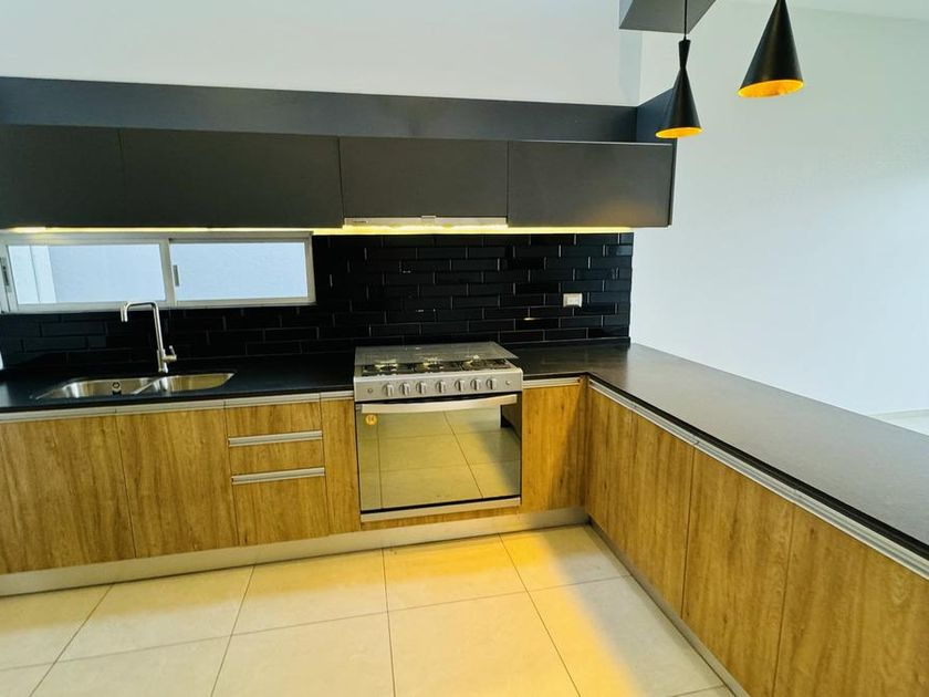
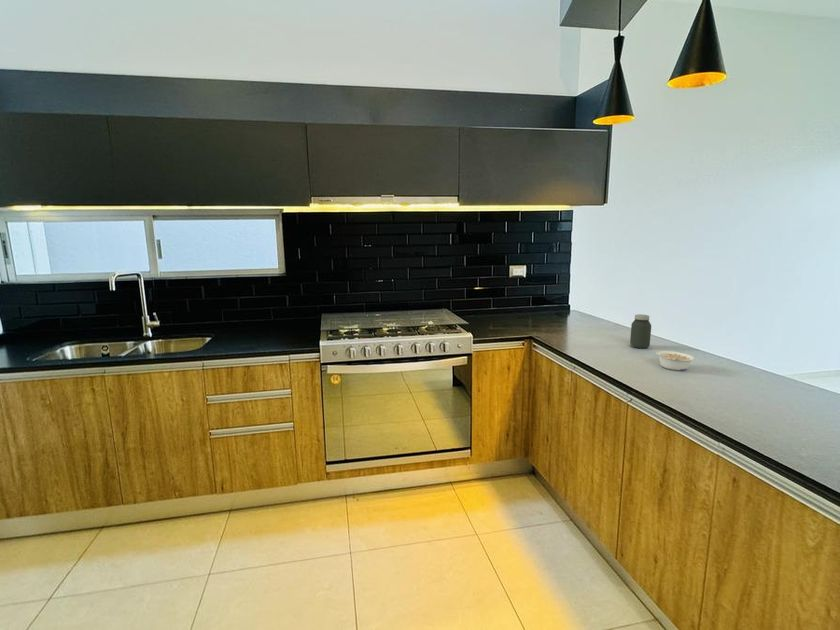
+ jar (640, 331)
+ legume (675, 360)
